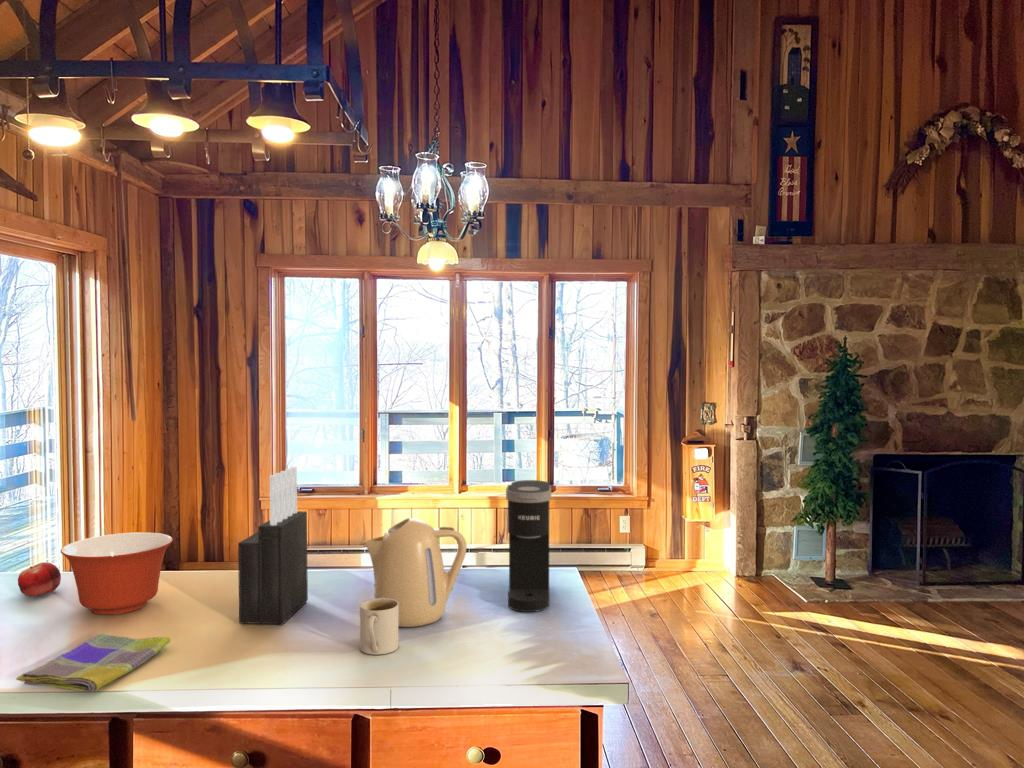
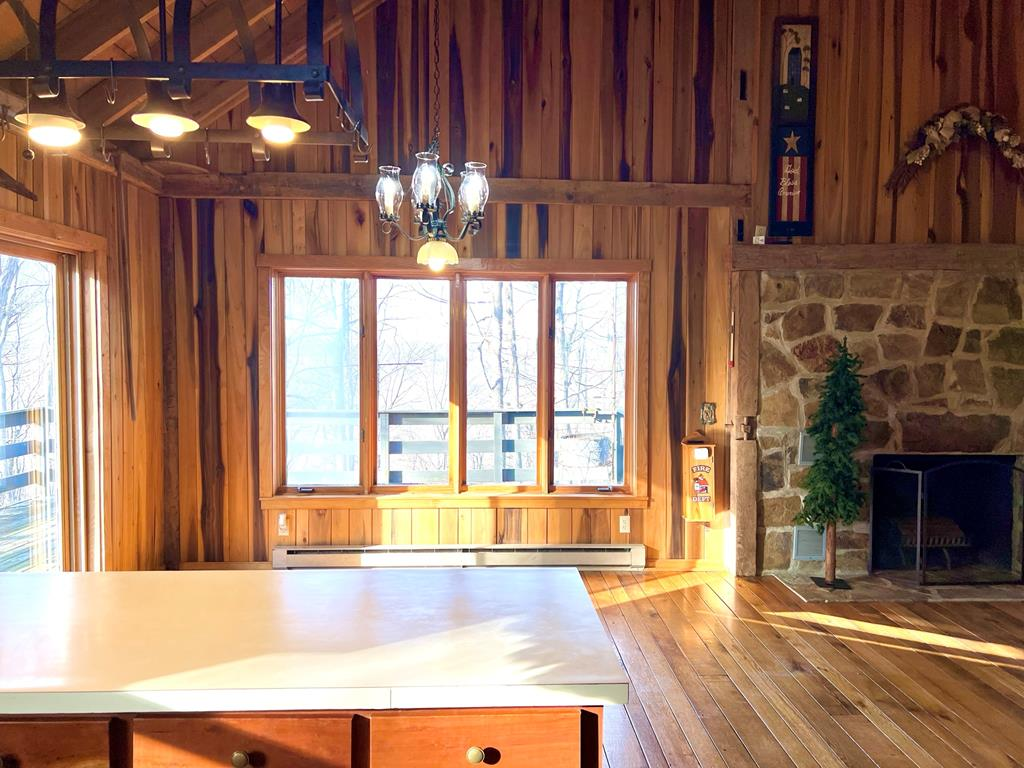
- mixing bowl (118, 574)
- fruit (39, 578)
- dish towel (98, 659)
- coffee maker (529, 540)
- kettle (415, 567)
- knife block (269, 541)
- mug (377, 628)
